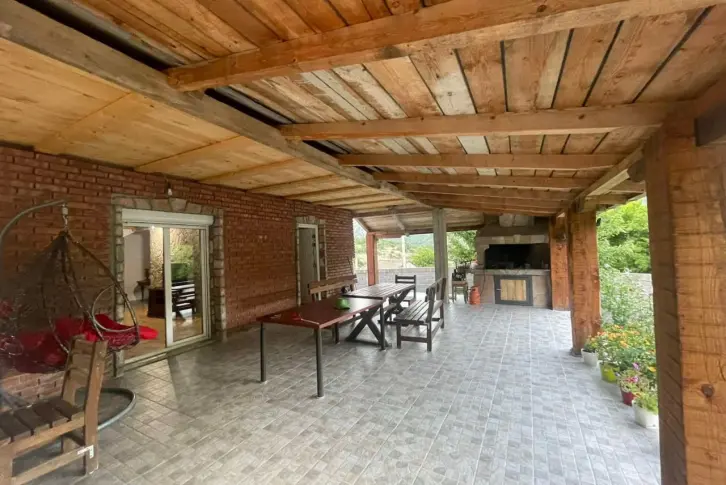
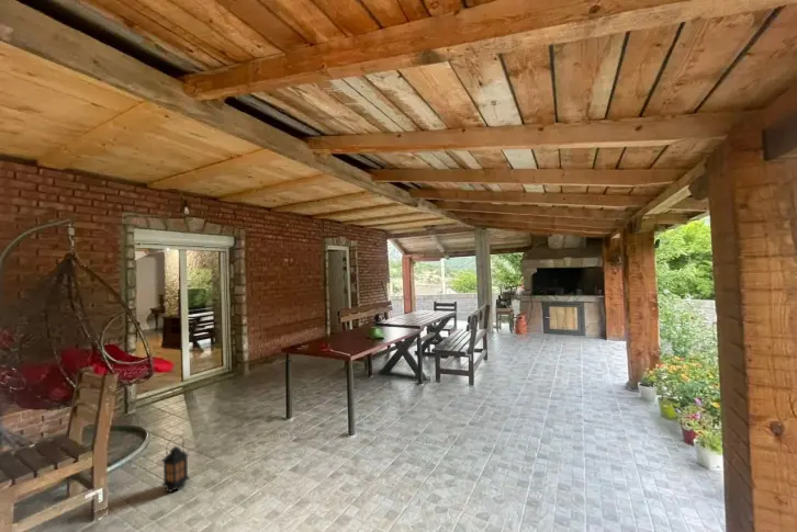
+ lantern (175, 461)
